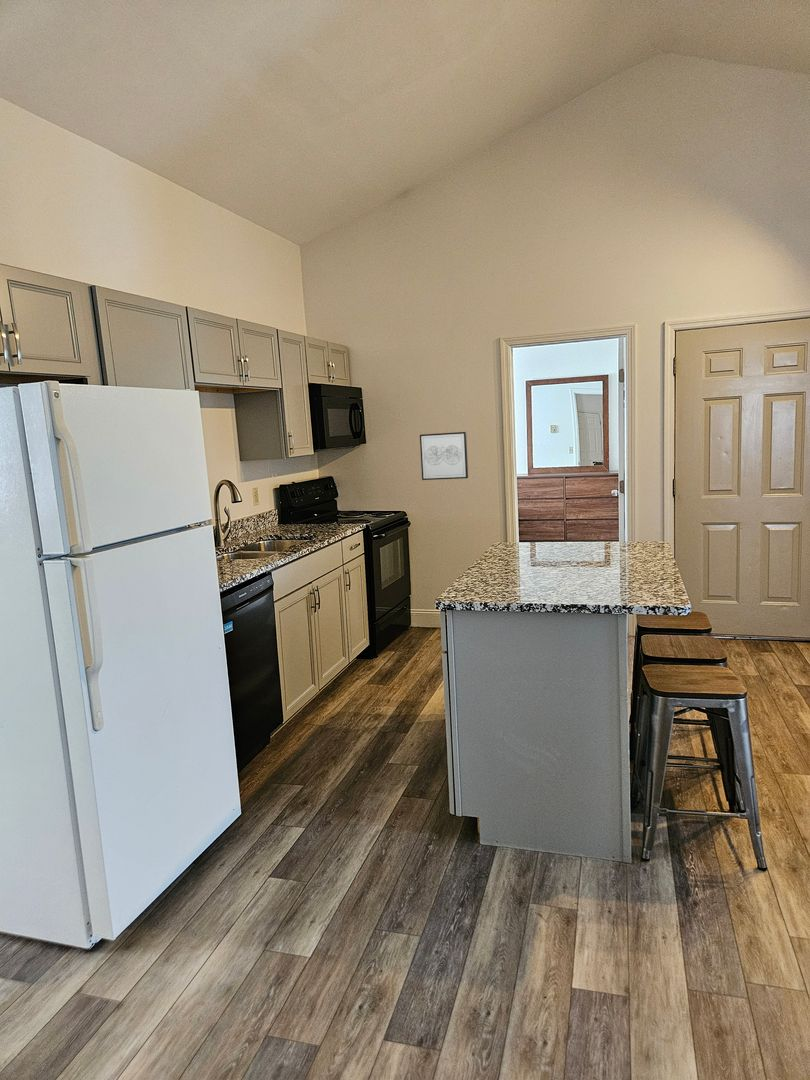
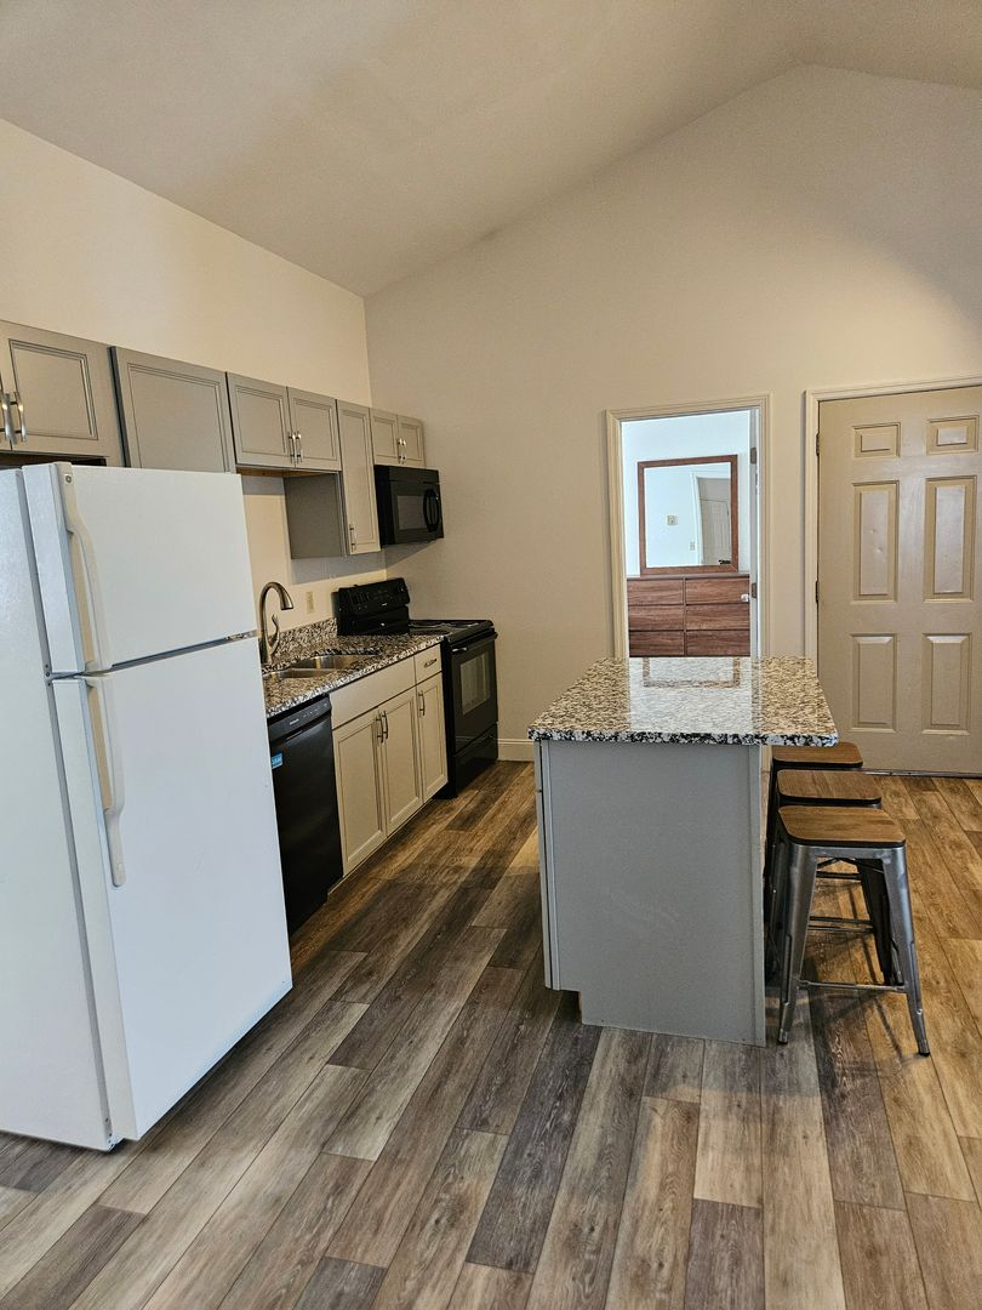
- wall art (443, 456)
